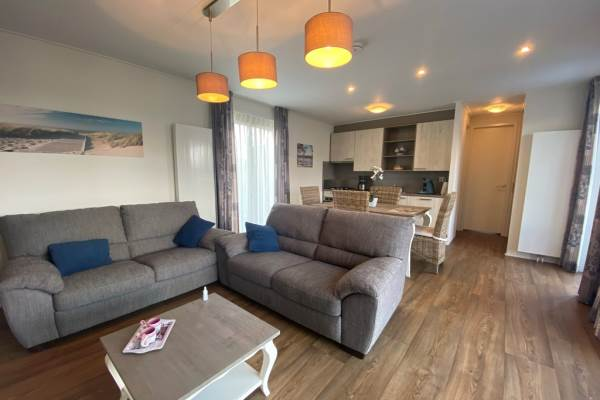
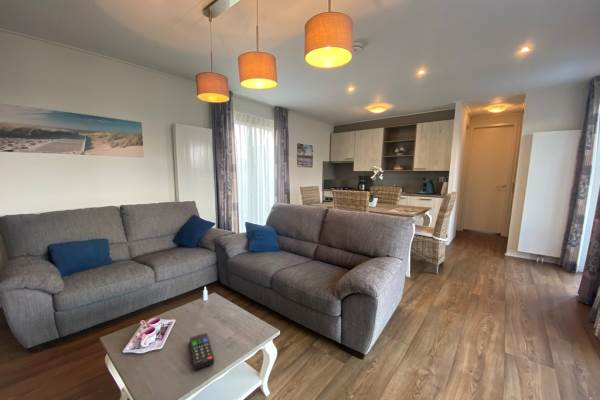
+ remote control (201, 349)
